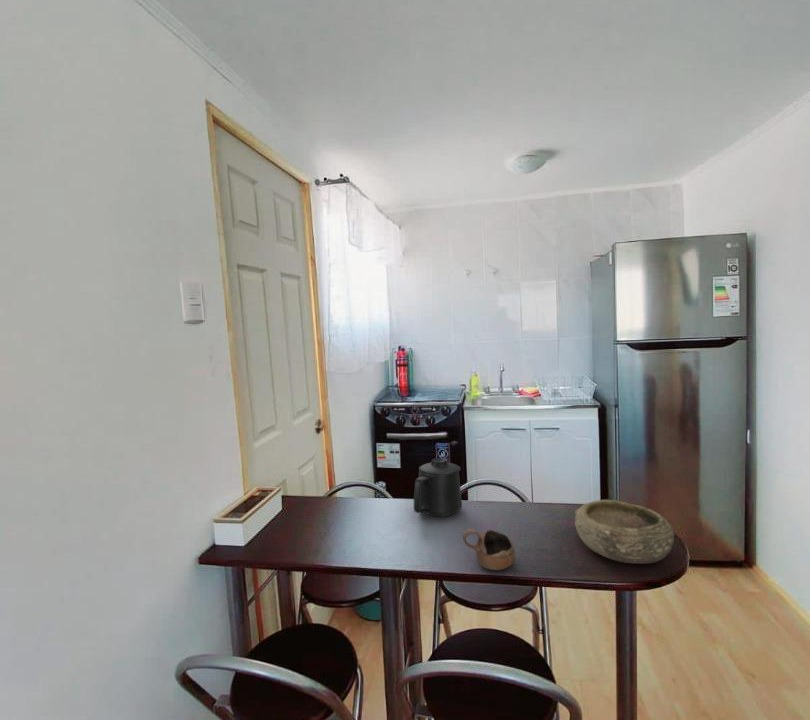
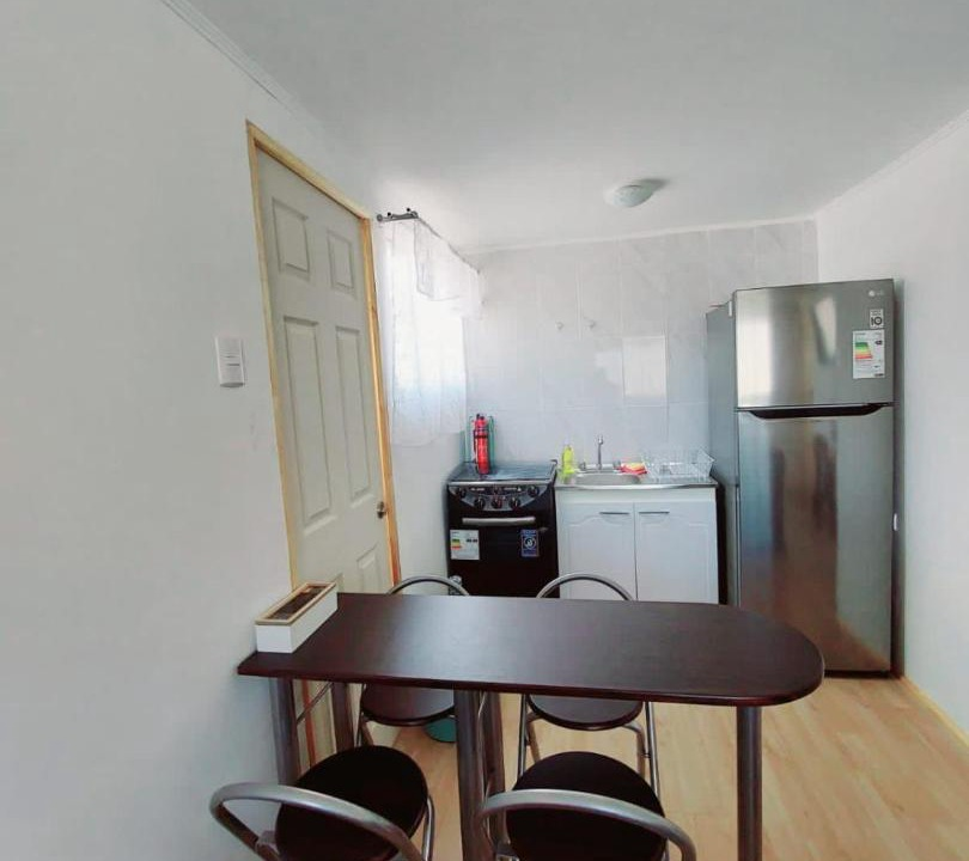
- bowl (620, 531)
- cup (489, 544)
- mug (438, 488)
